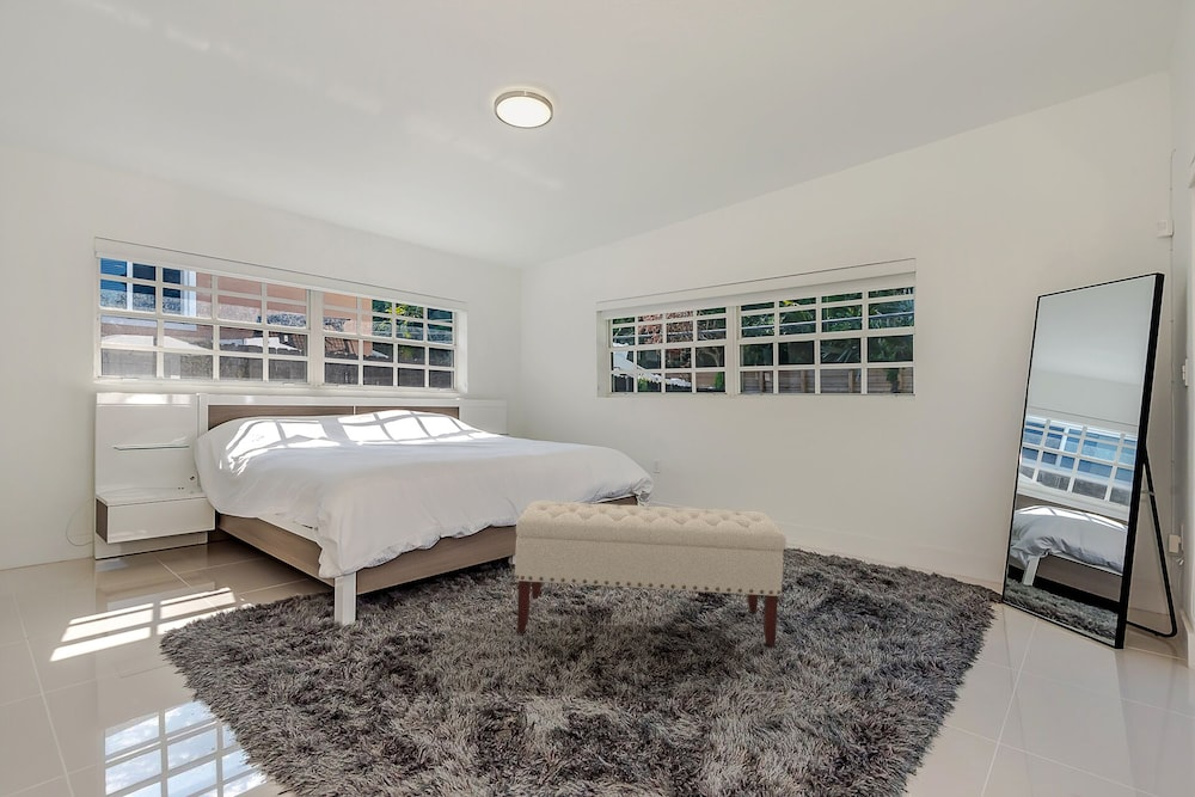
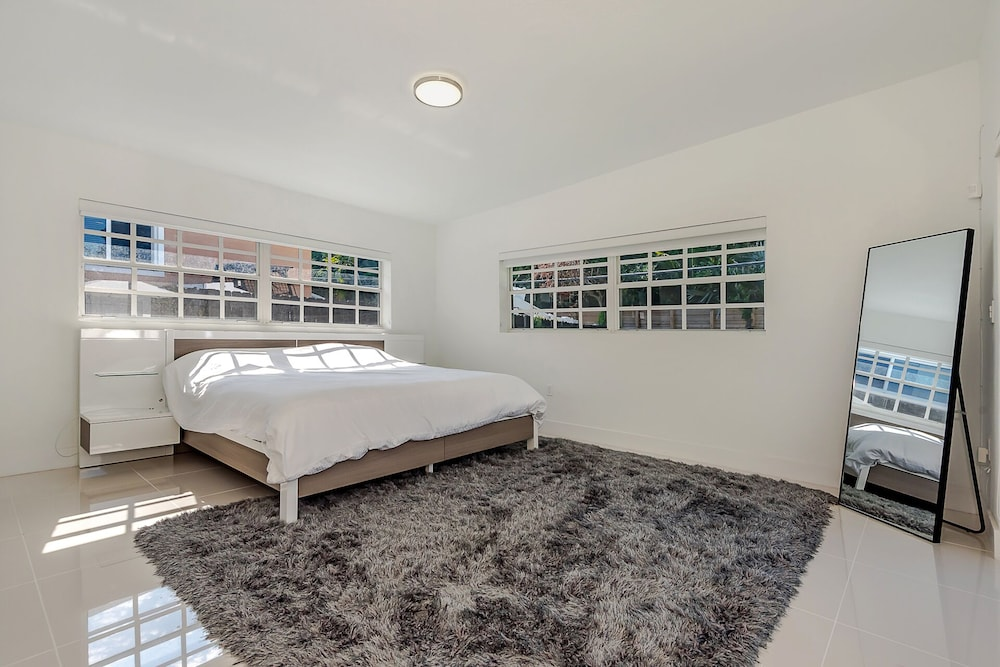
- bench (645, 568)
